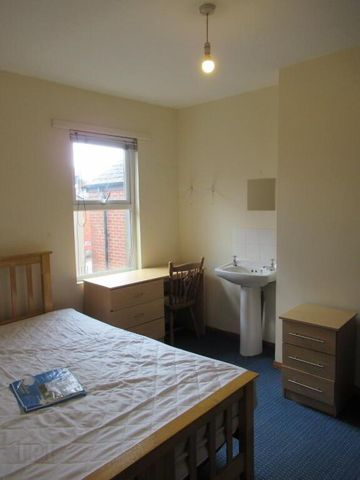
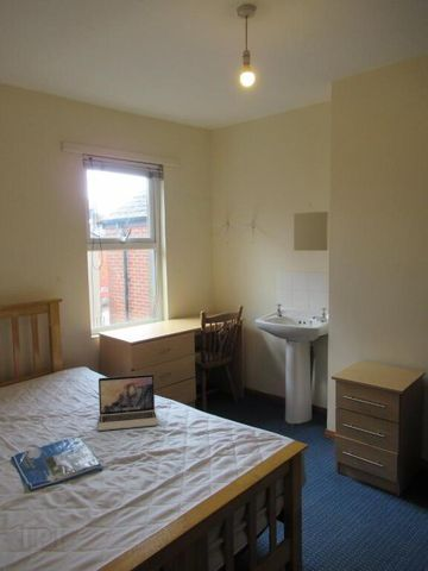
+ laptop (127, 401)
